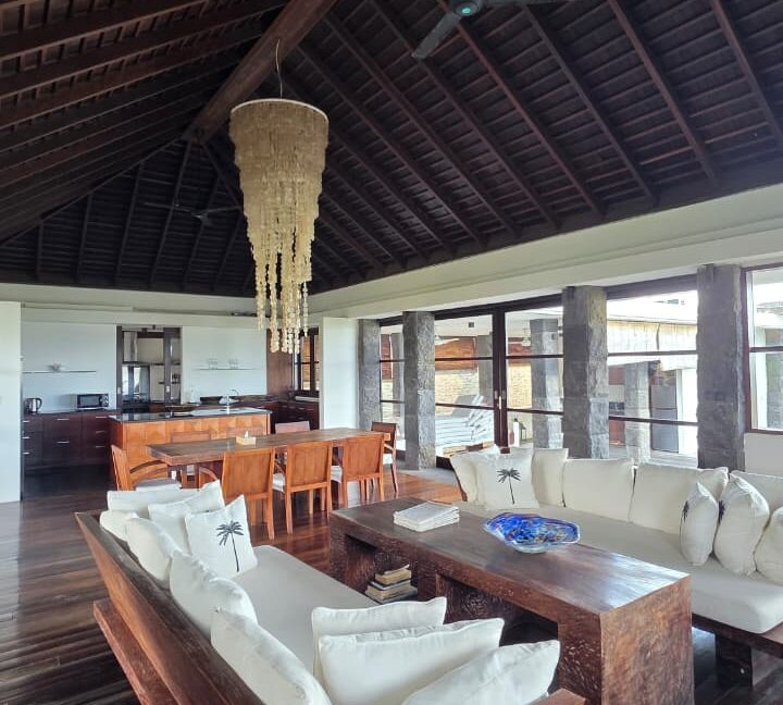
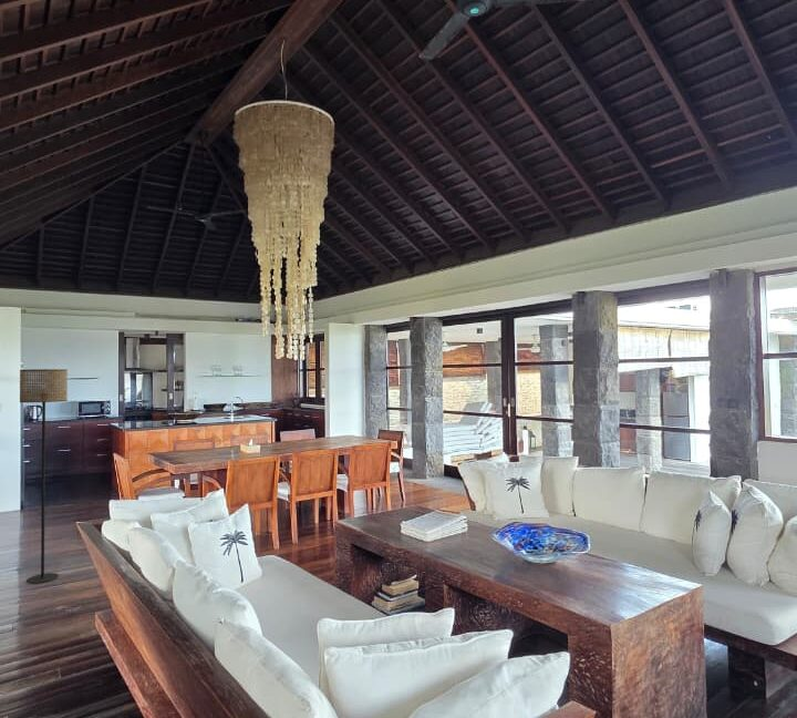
+ floor lamp (43, 473)
